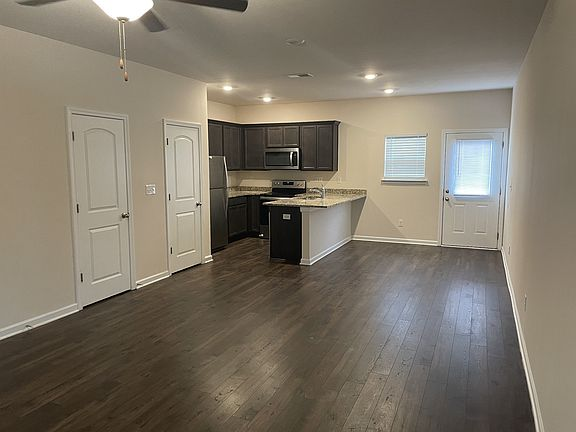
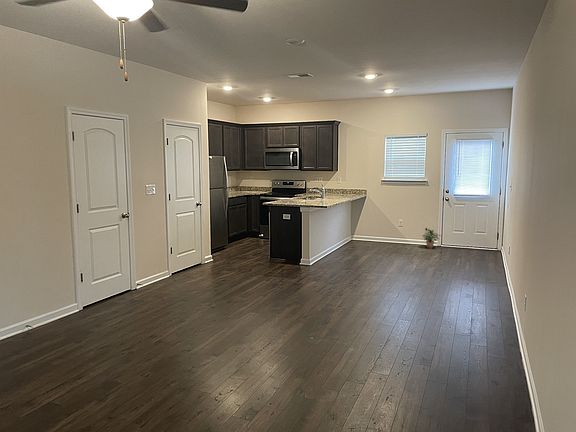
+ potted plant (431, 237)
